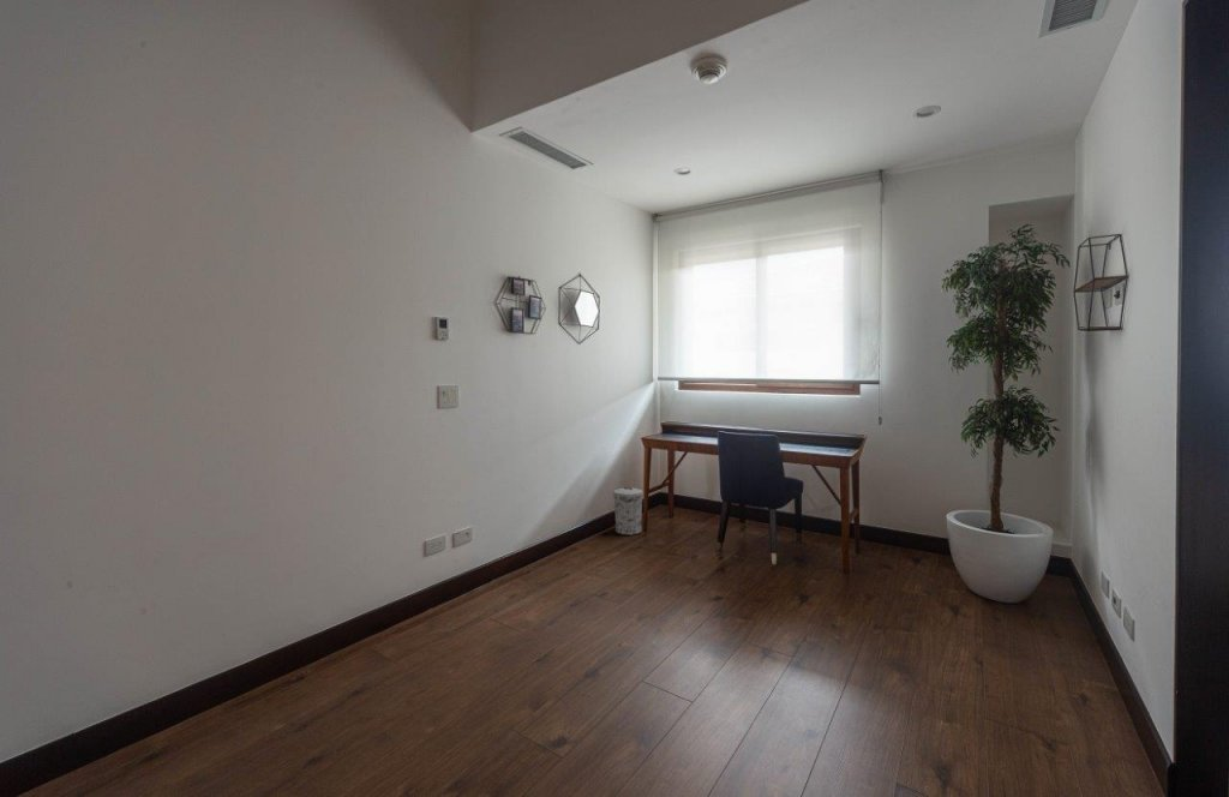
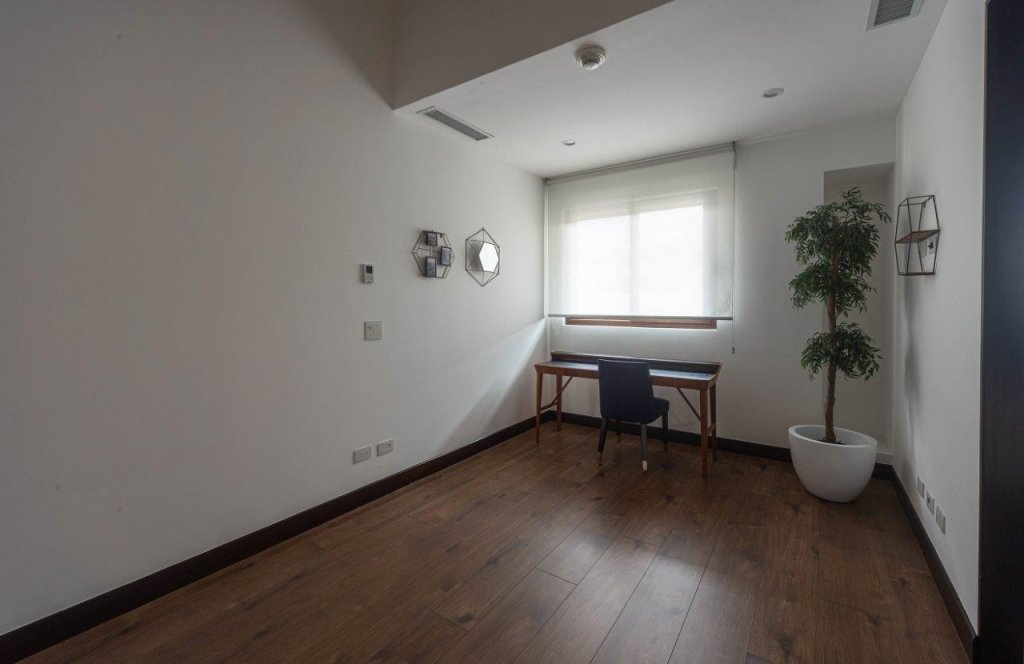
- trash can (628, 509)
